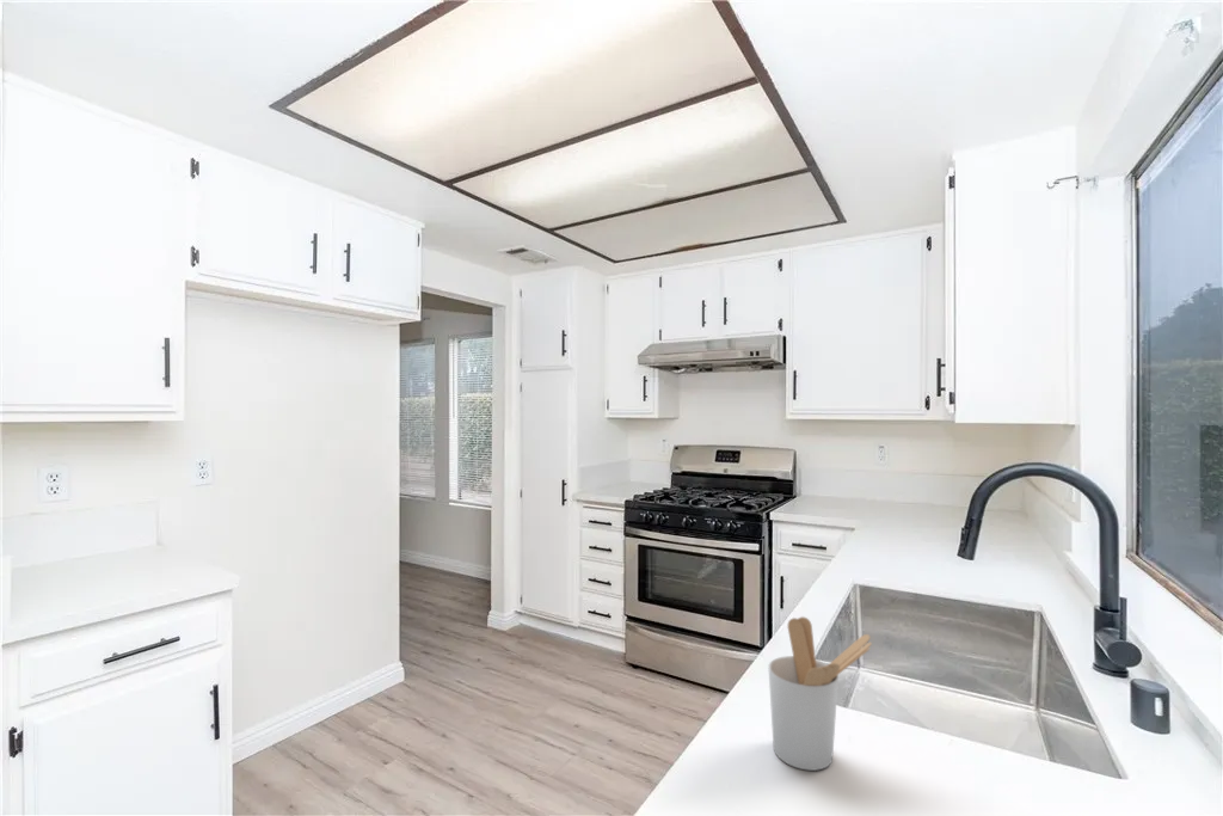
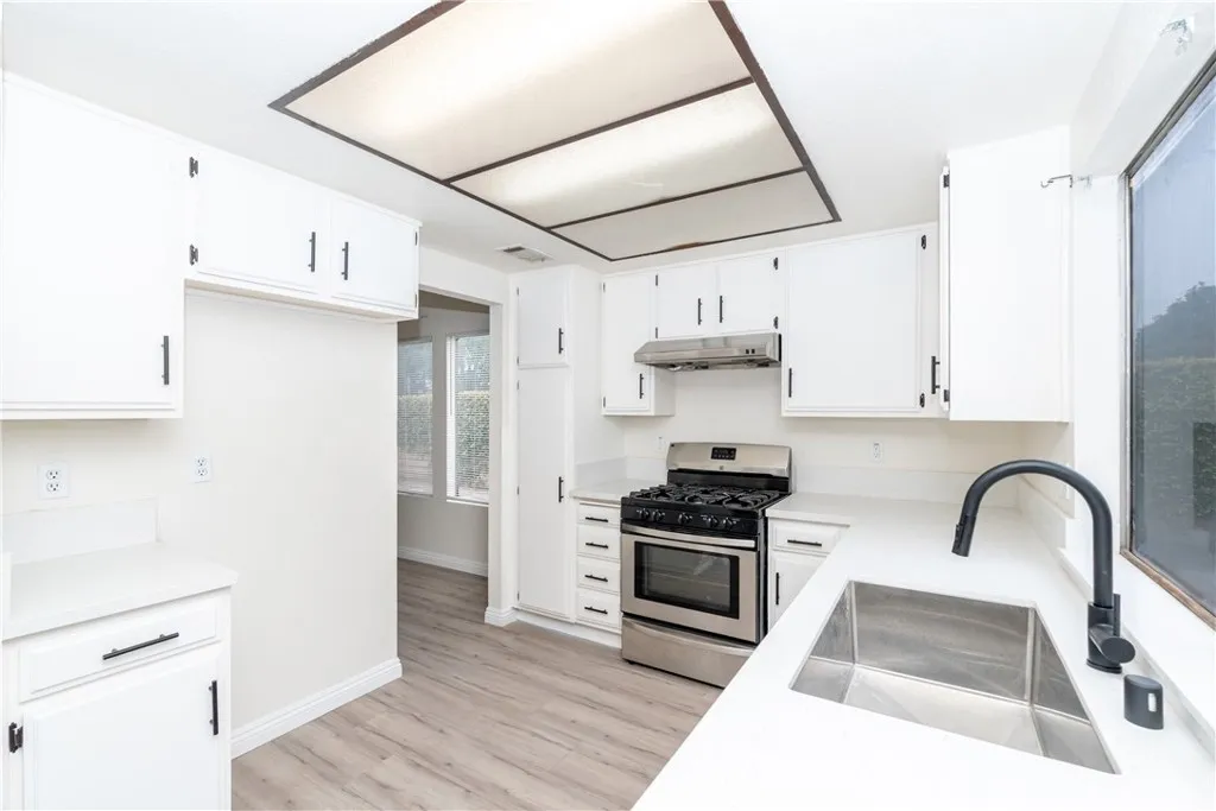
- utensil holder (821, 693)
